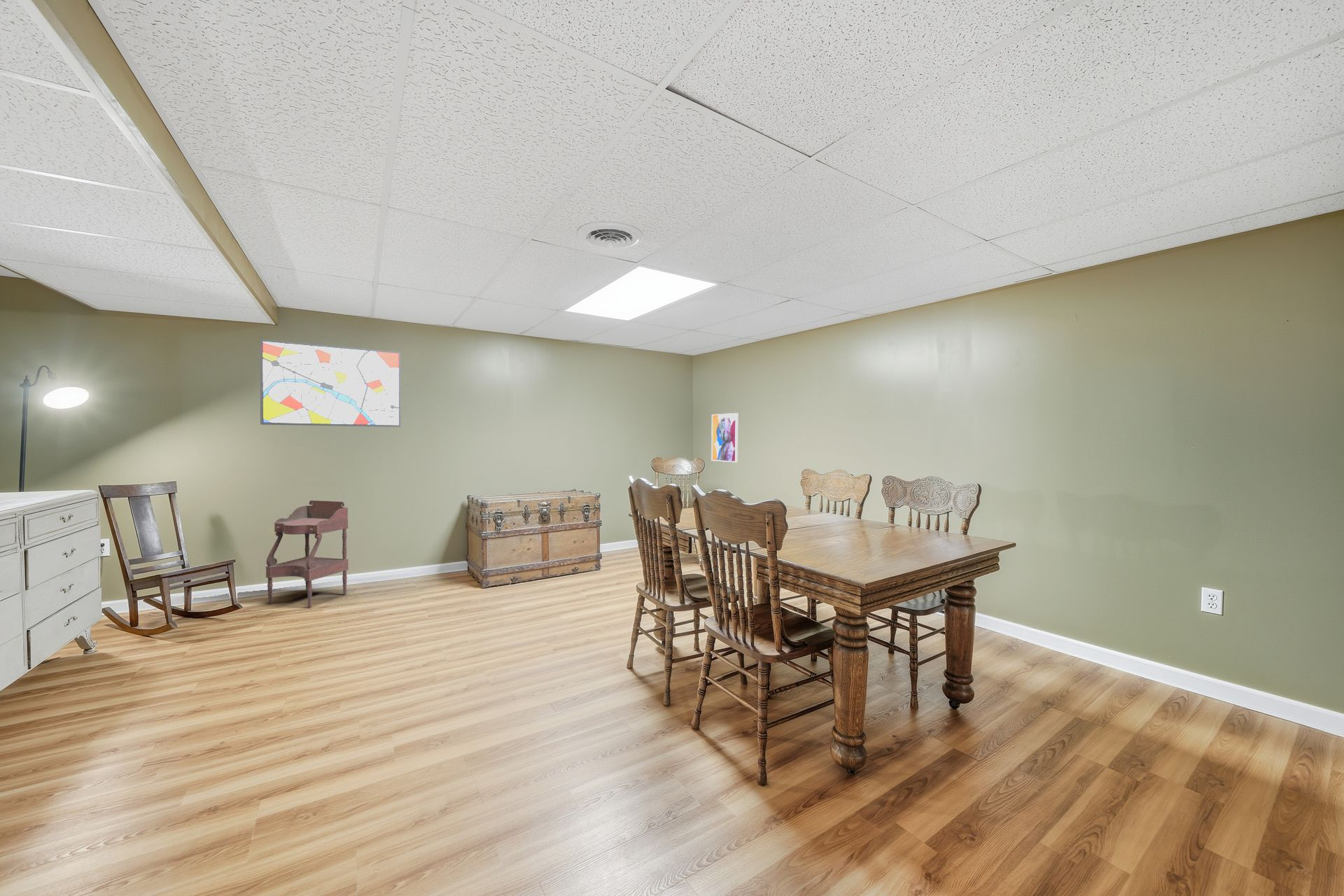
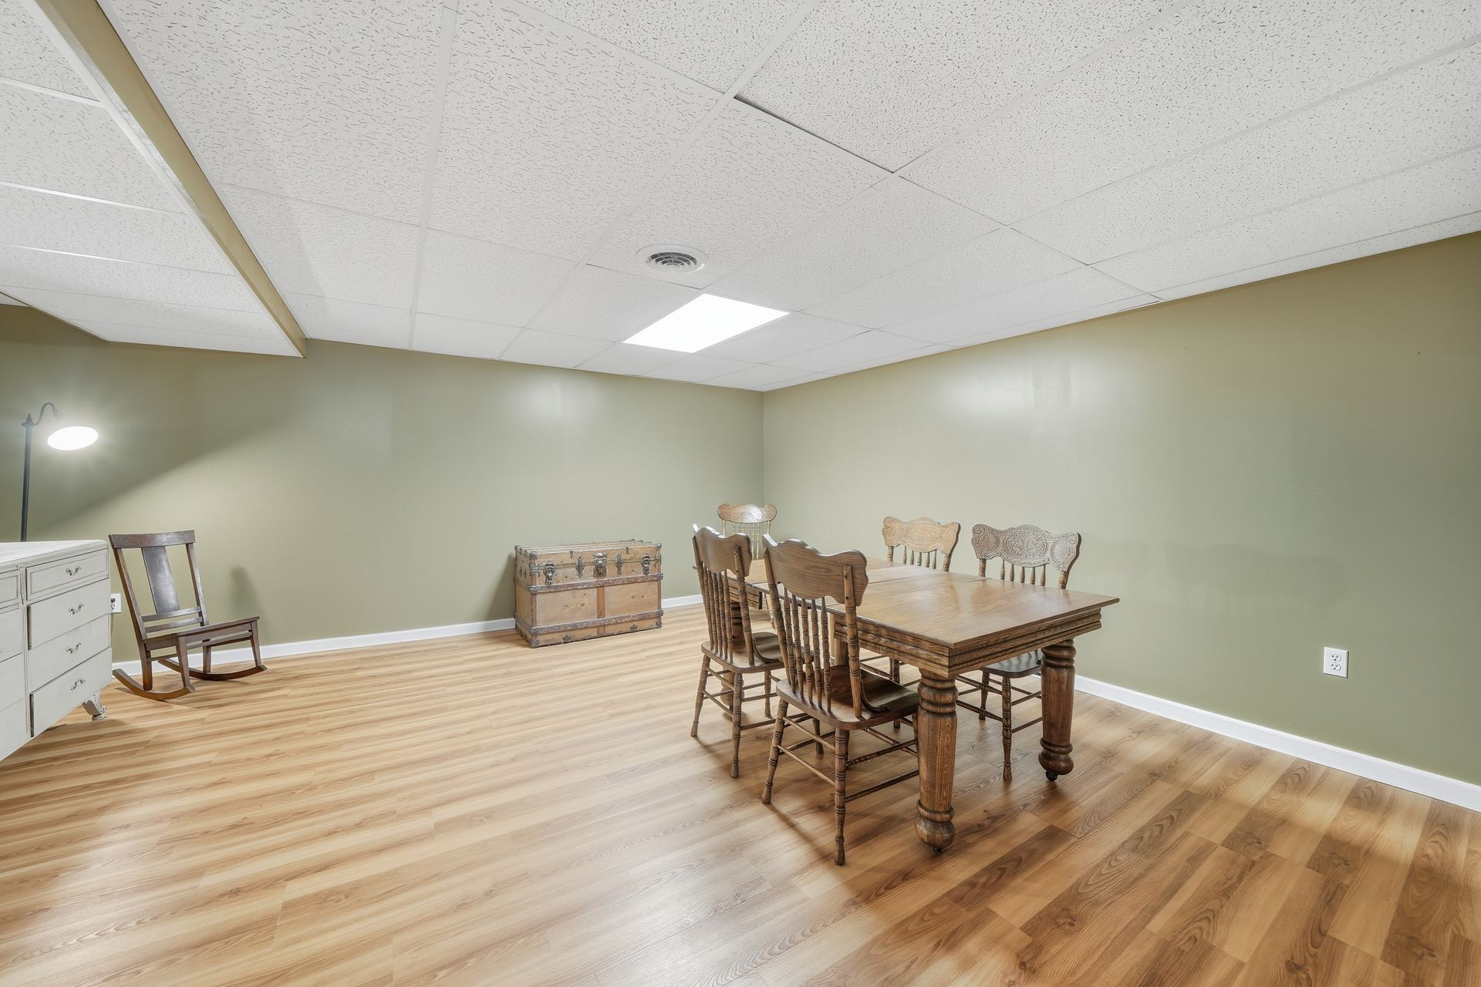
- wall art (335, 386)
- wall art (724, 438)
- side table (308, 551)
